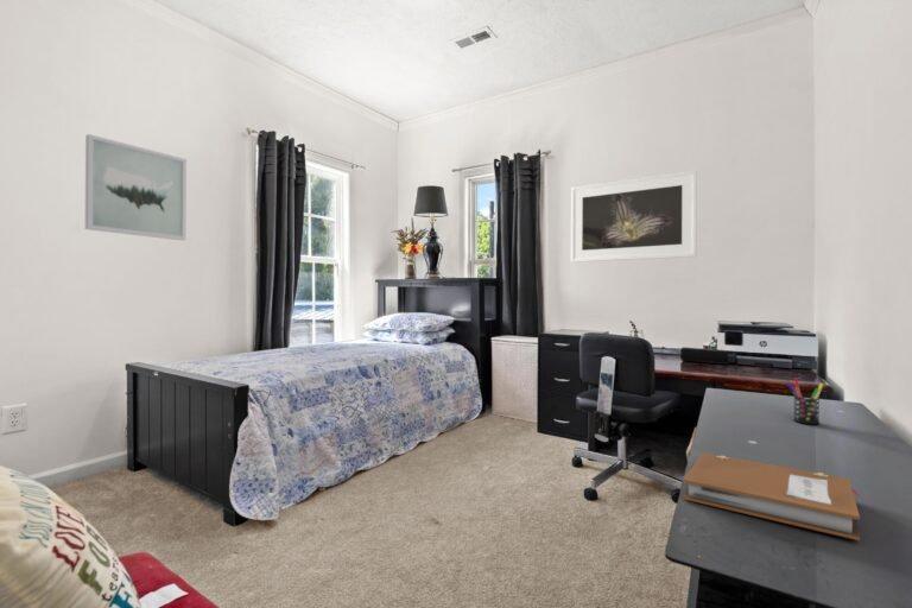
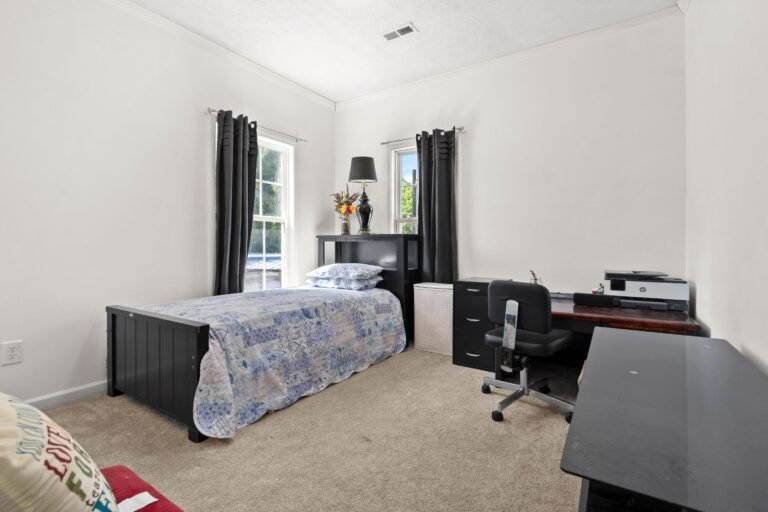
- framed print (629, 220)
- pen holder (806, 400)
- wall art (139, 191)
- notebook (771, 488)
